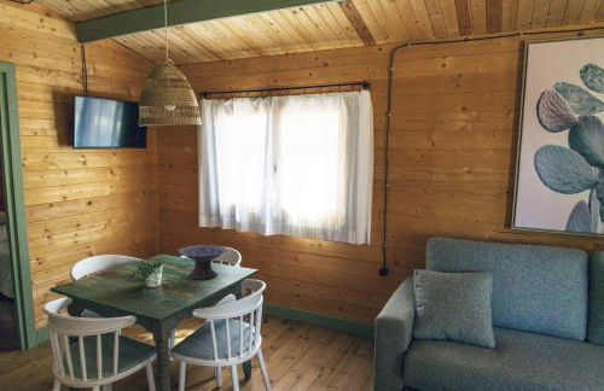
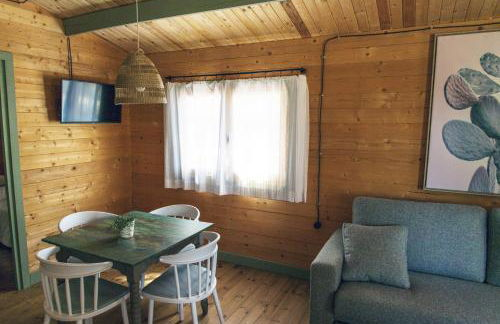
- decorative bowl (203, 262)
